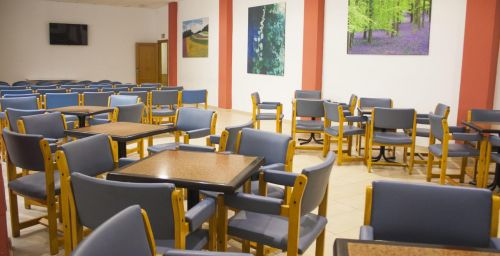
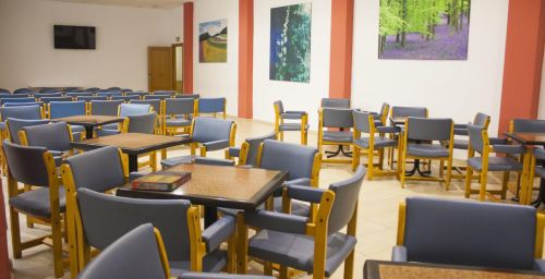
+ game compilation box (162, 180)
